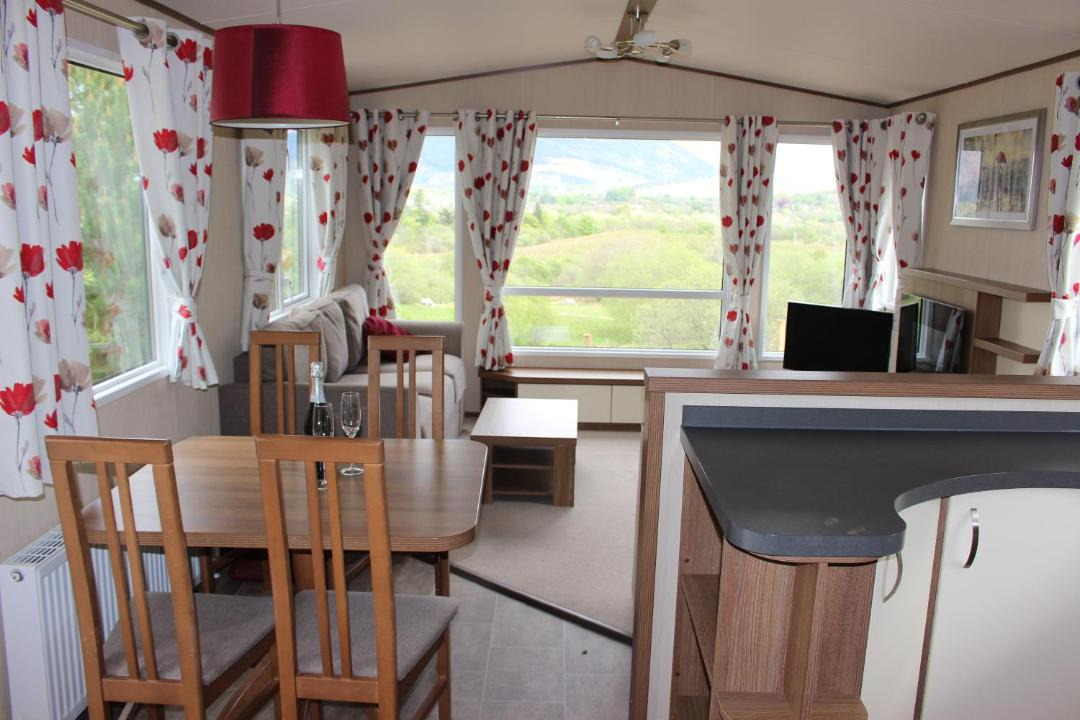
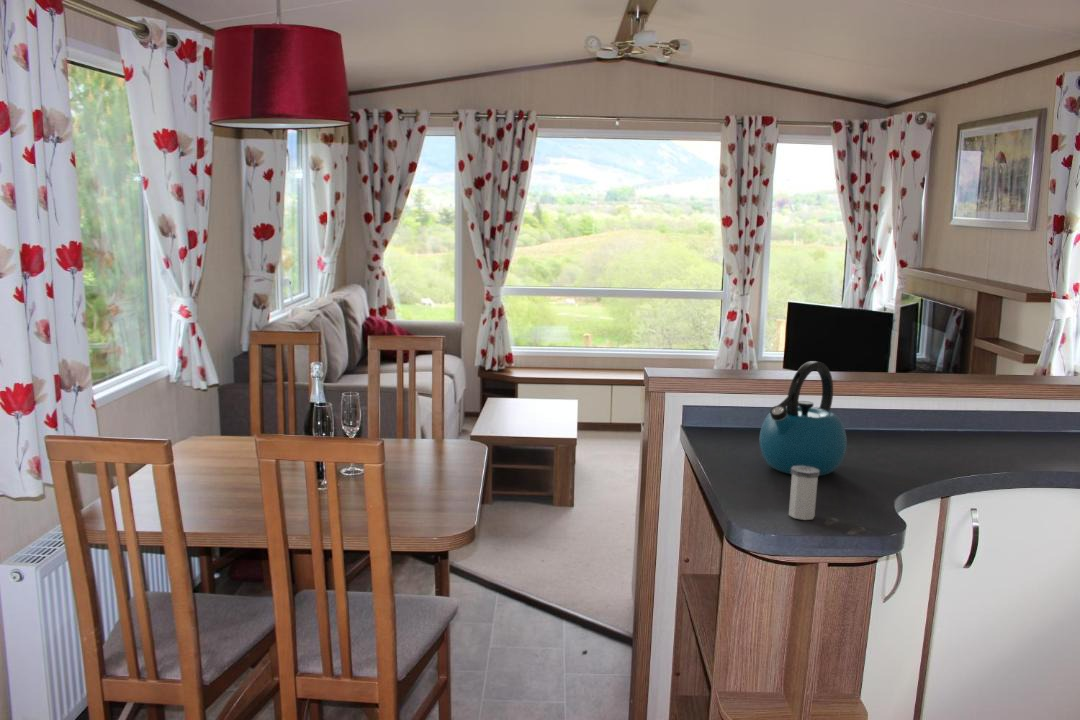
+ salt shaker (803, 492)
+ kettle (801, 416)
